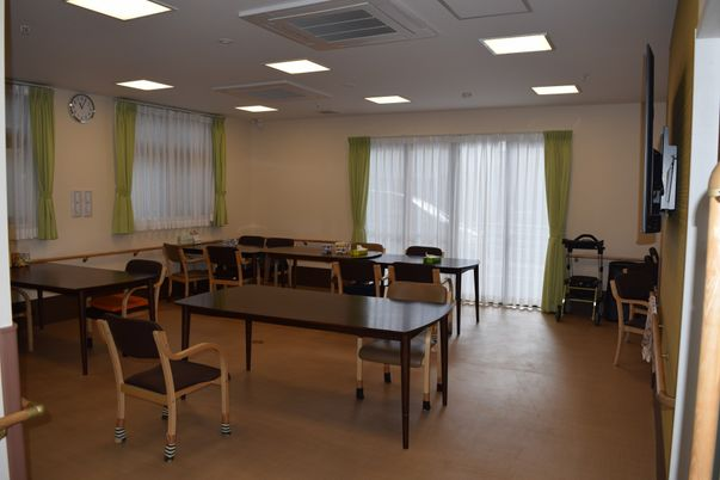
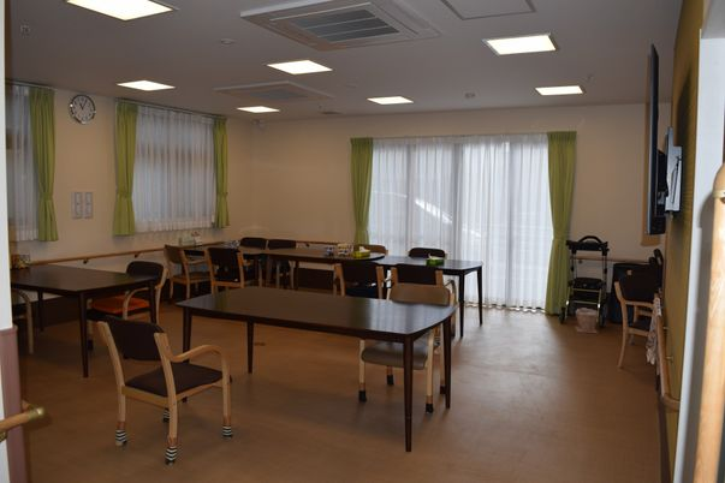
+ plant pot (586, 320)
